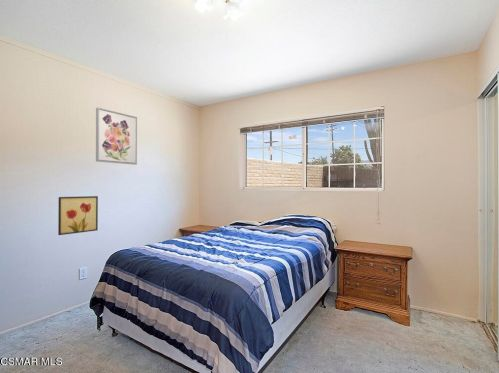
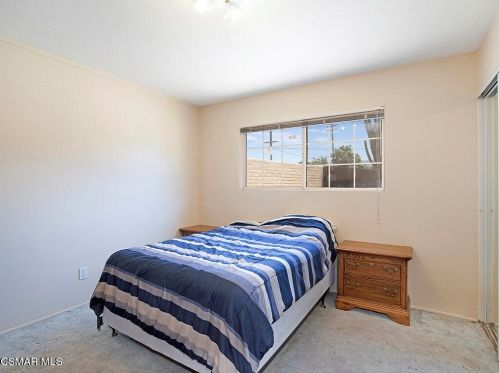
- wall art (78, 214)
- wall art (117, 137)
